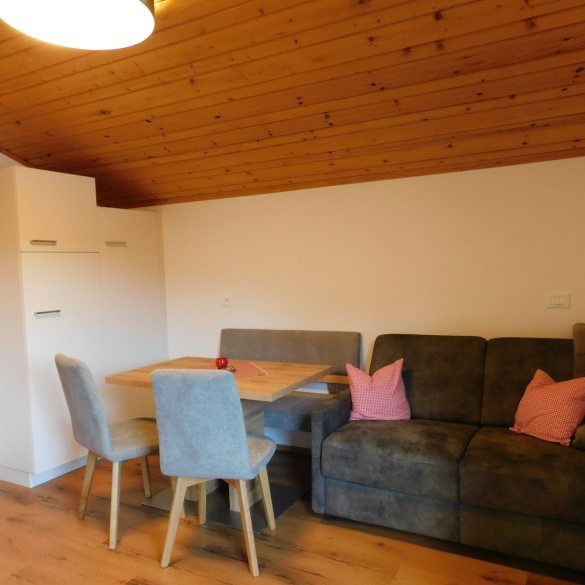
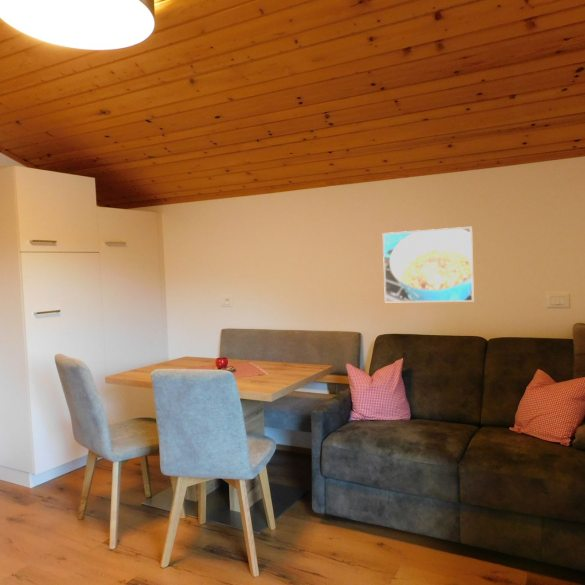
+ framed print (426, 266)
